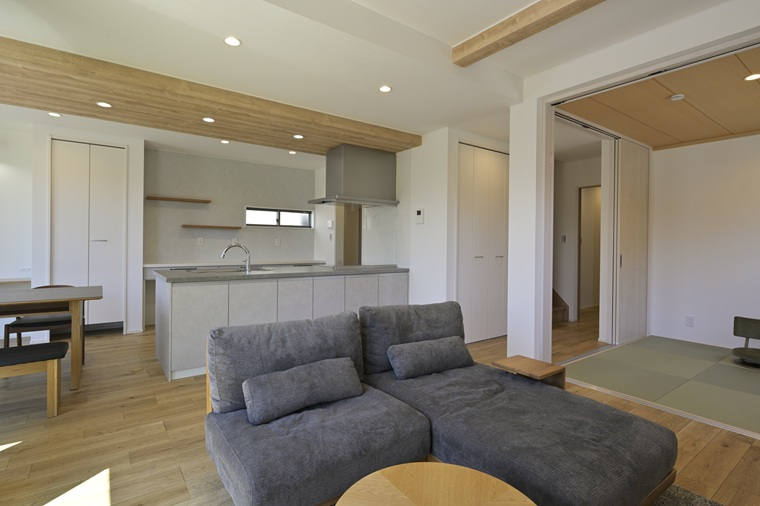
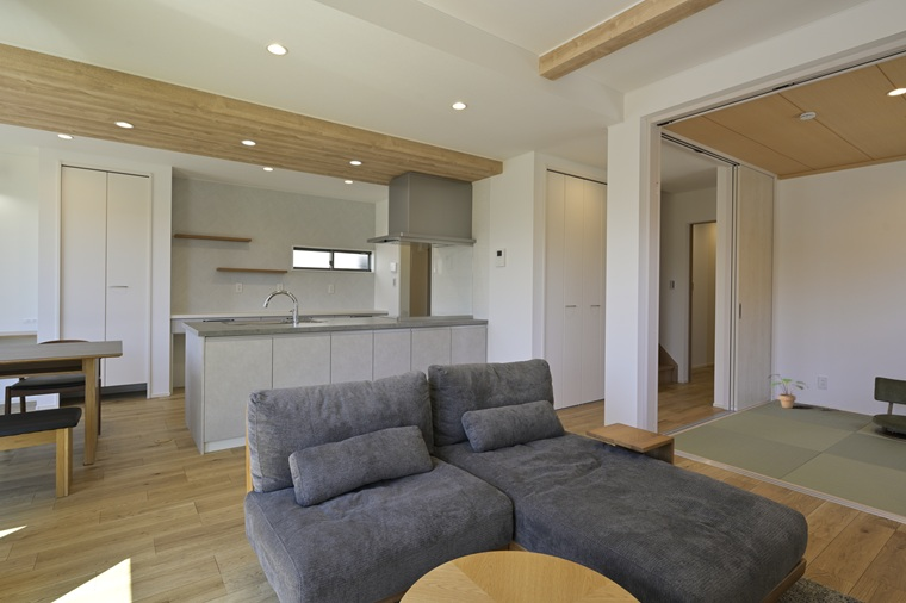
+ potted plant (787, 391)
